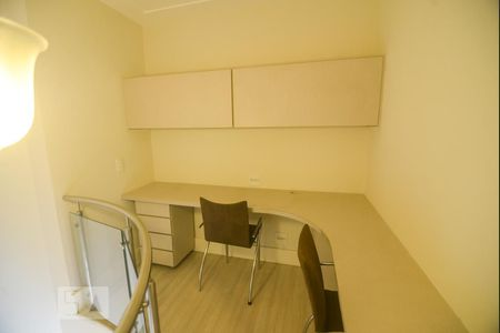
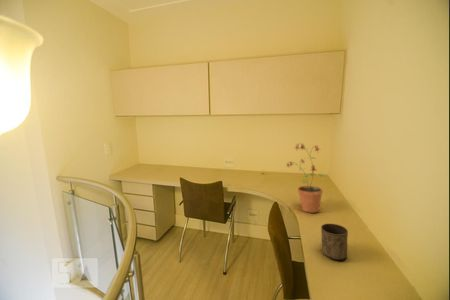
+ potted plant (307, 176)
+ cup (334, 241)
